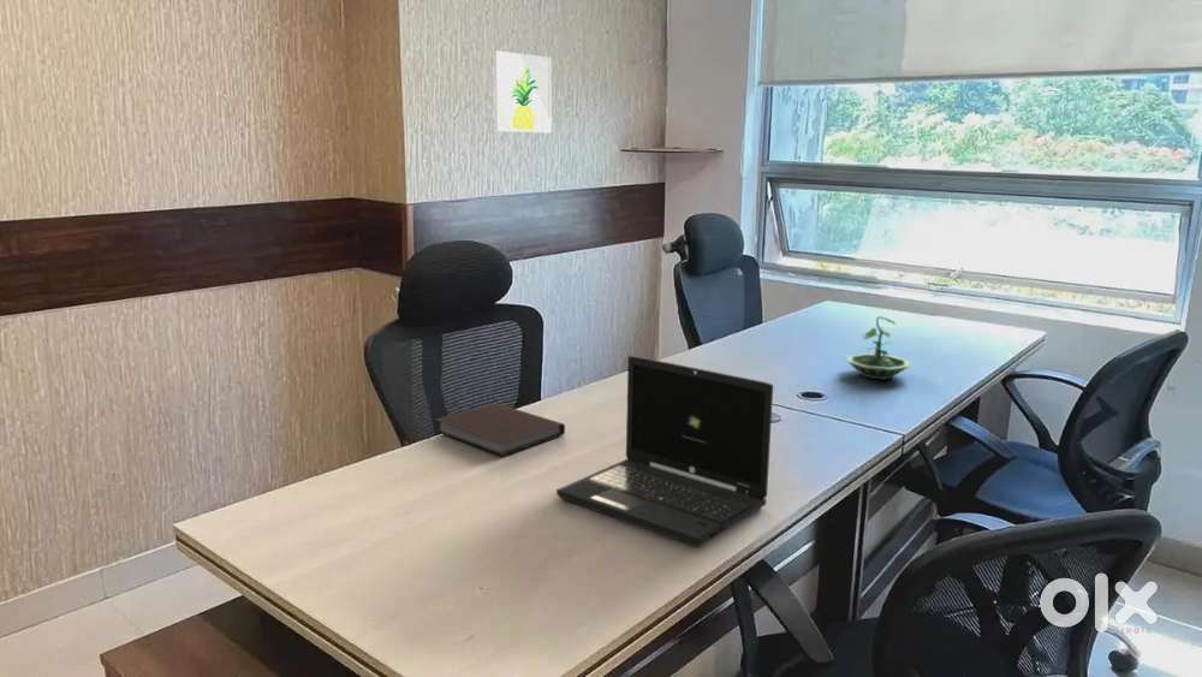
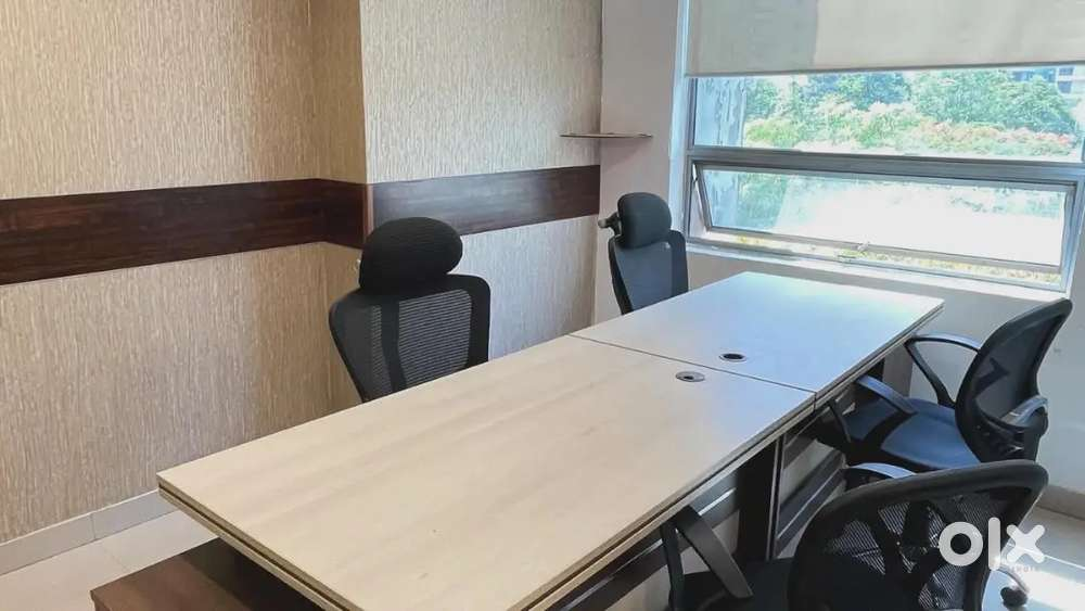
- laptop (661, 443)
- wall art (523, 93)
- notebook (499, 427)
- terrarium (880, 328)
